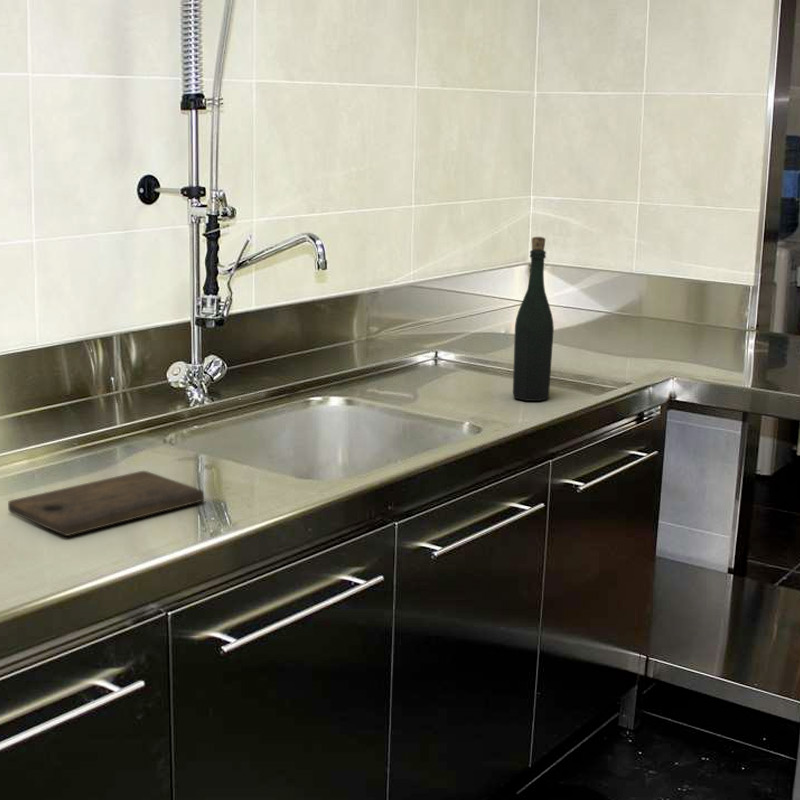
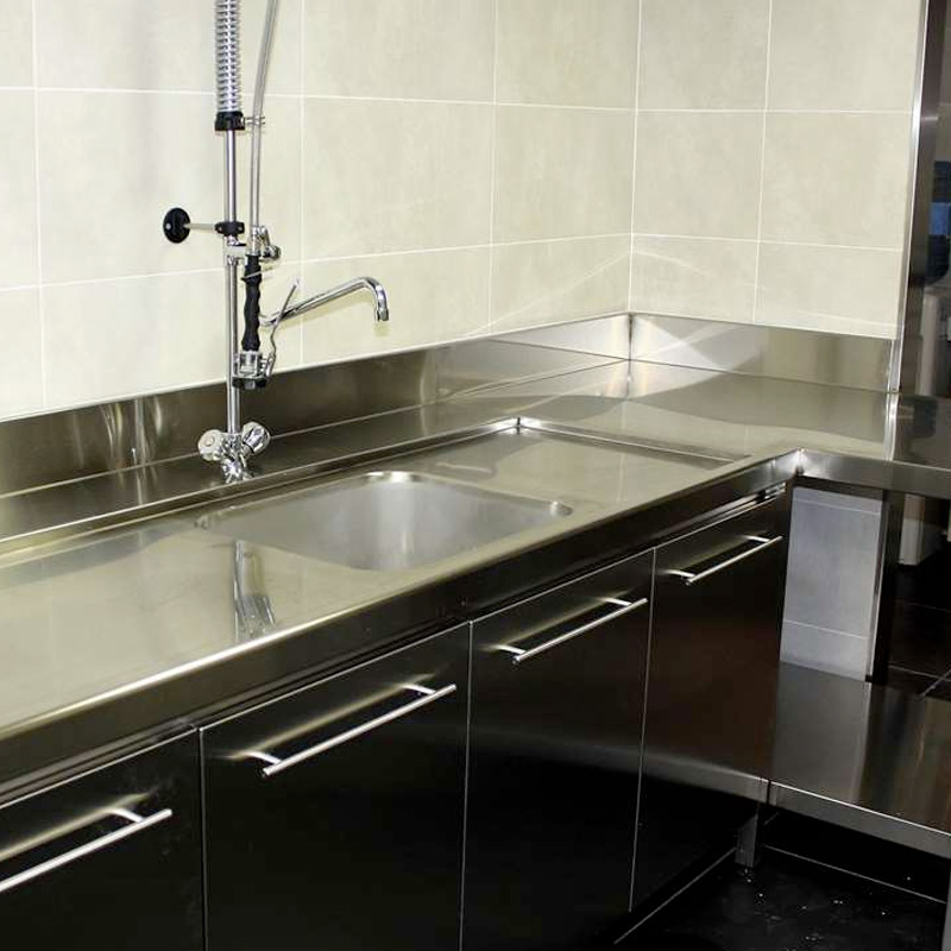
- cutting board (108, 500)
- bottle (534, 318)
